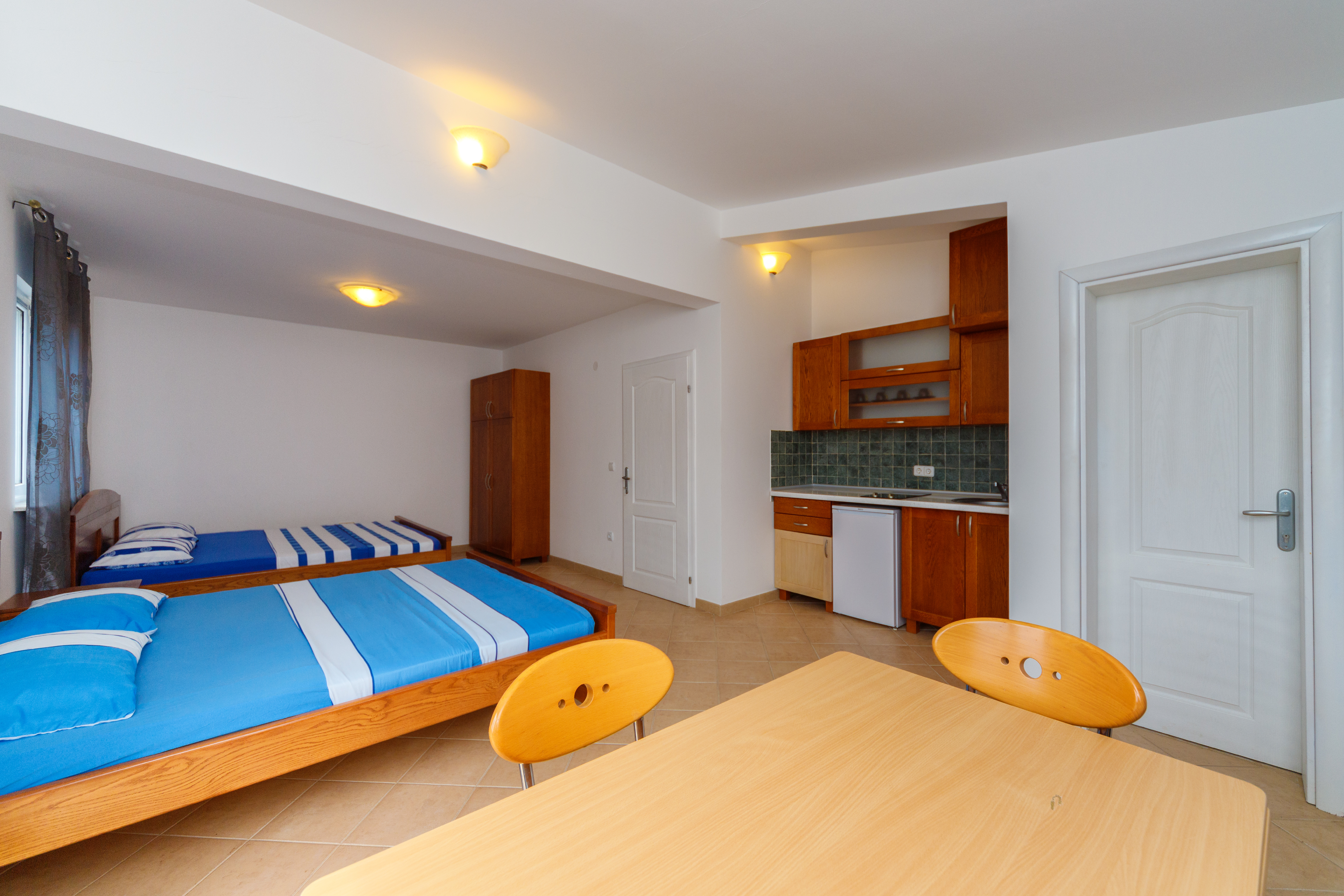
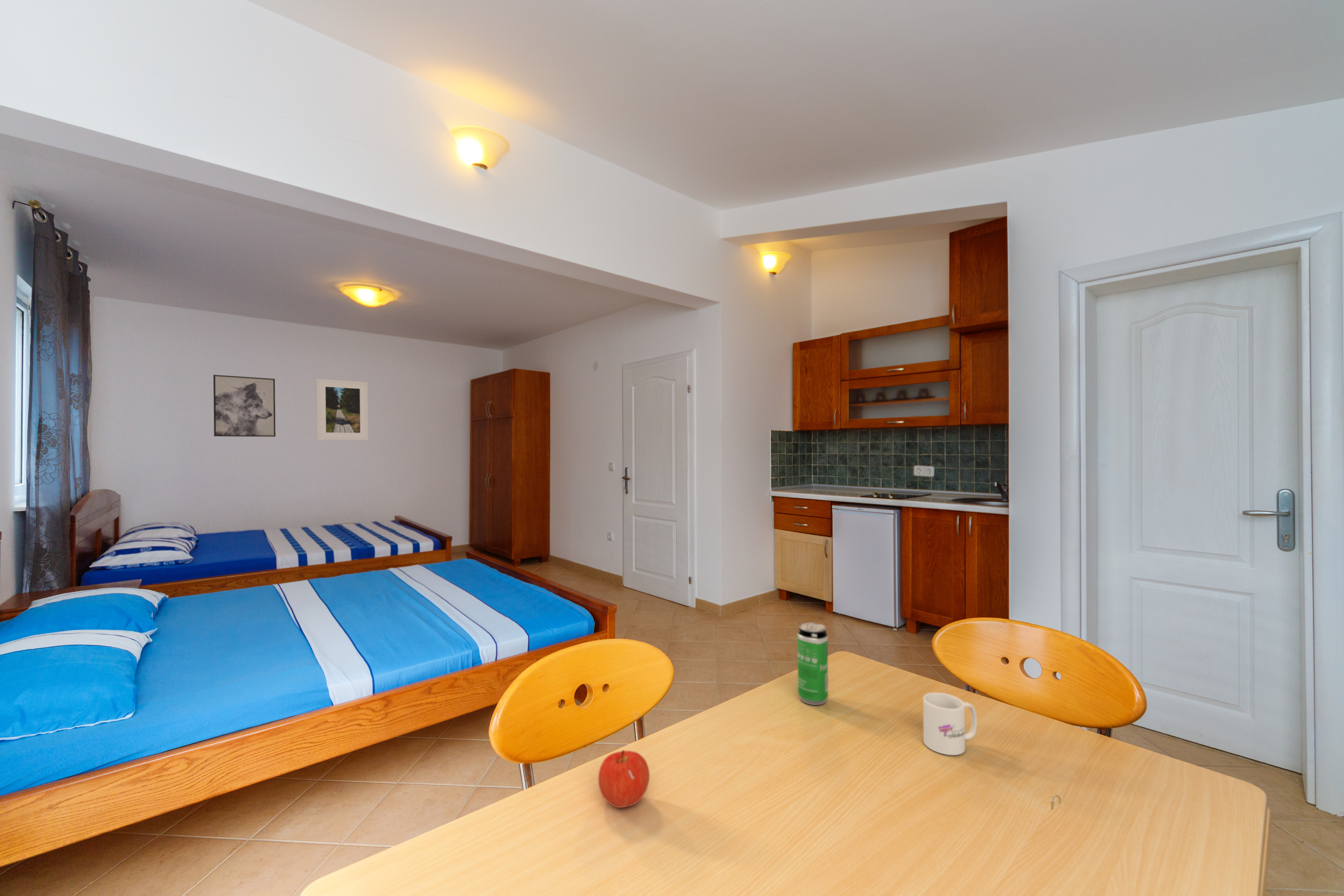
+ beverage can (812, 663)
+ apple (623, 775)
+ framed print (343, 410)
+ wall art (245, 406)
+ mug (951, 722)
